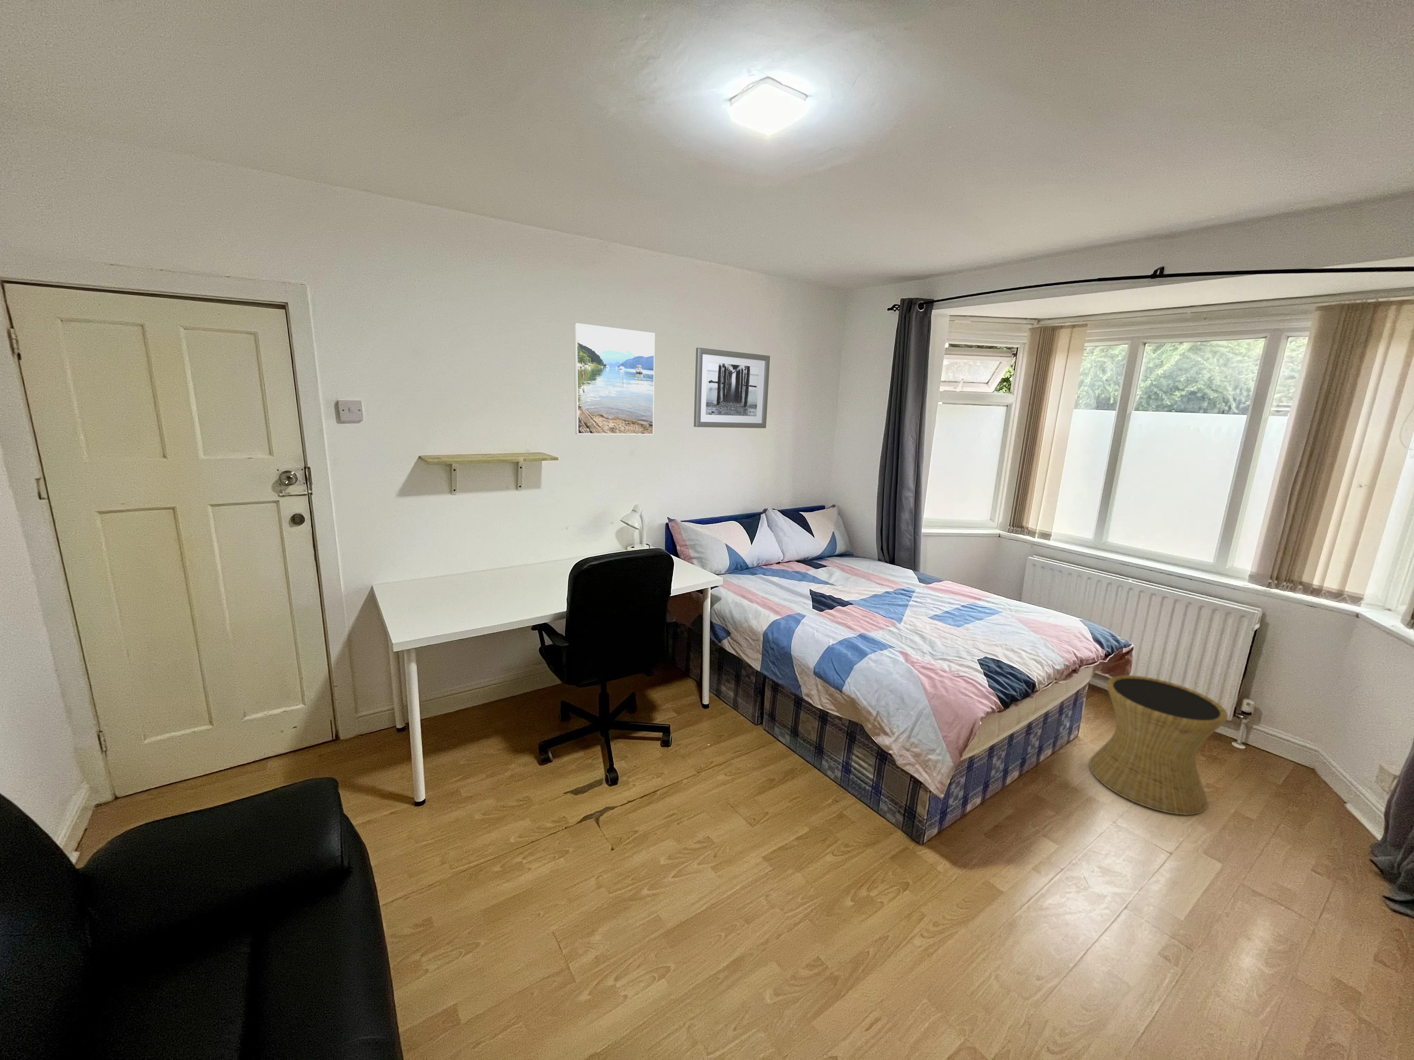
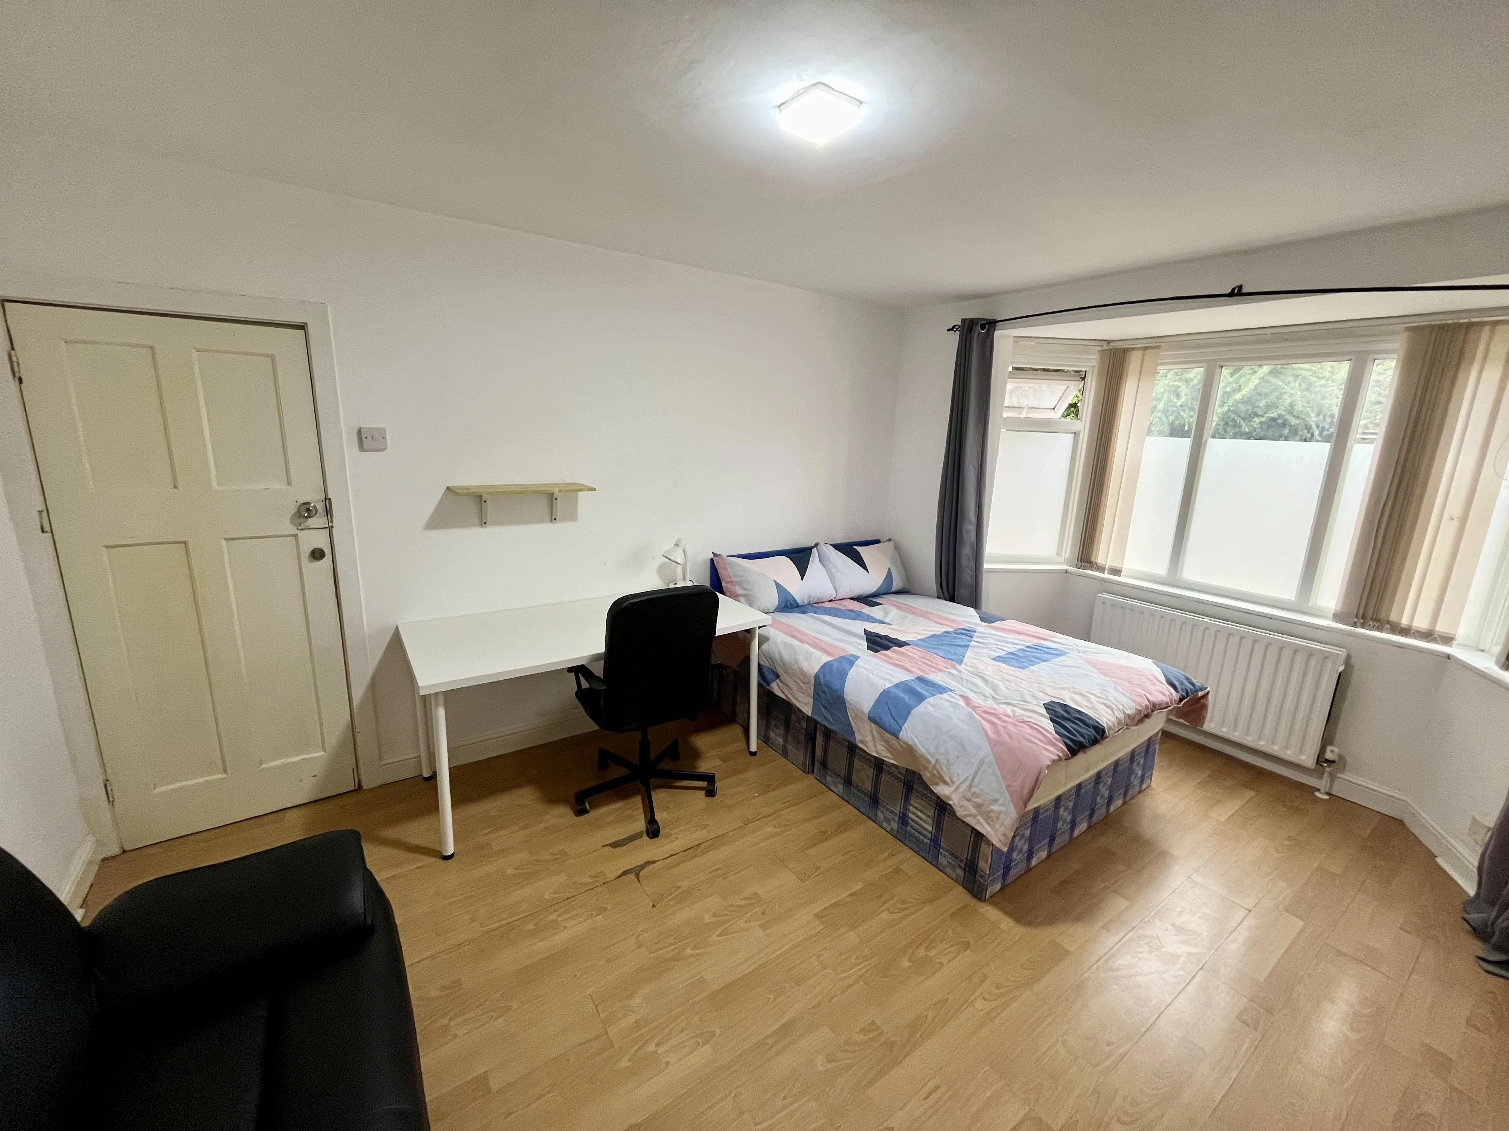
- side table (1155, 740)
- wall art (733, 390)
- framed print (616, 382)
